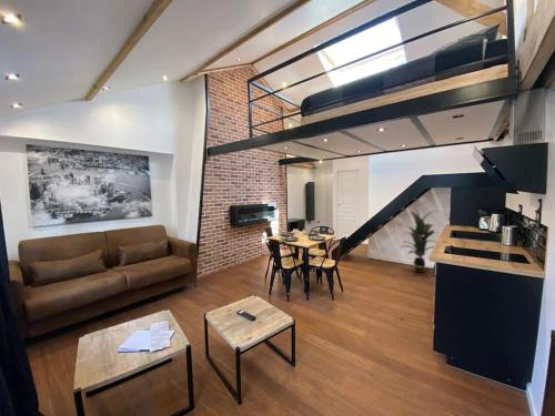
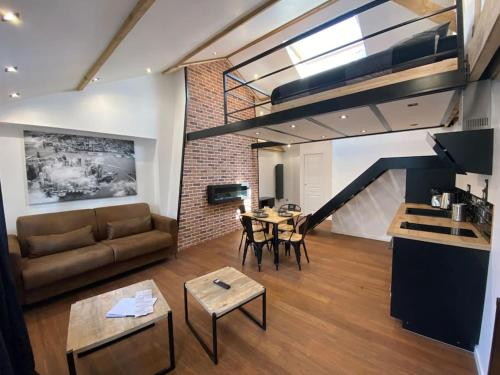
- indoor plant (417, 239)
